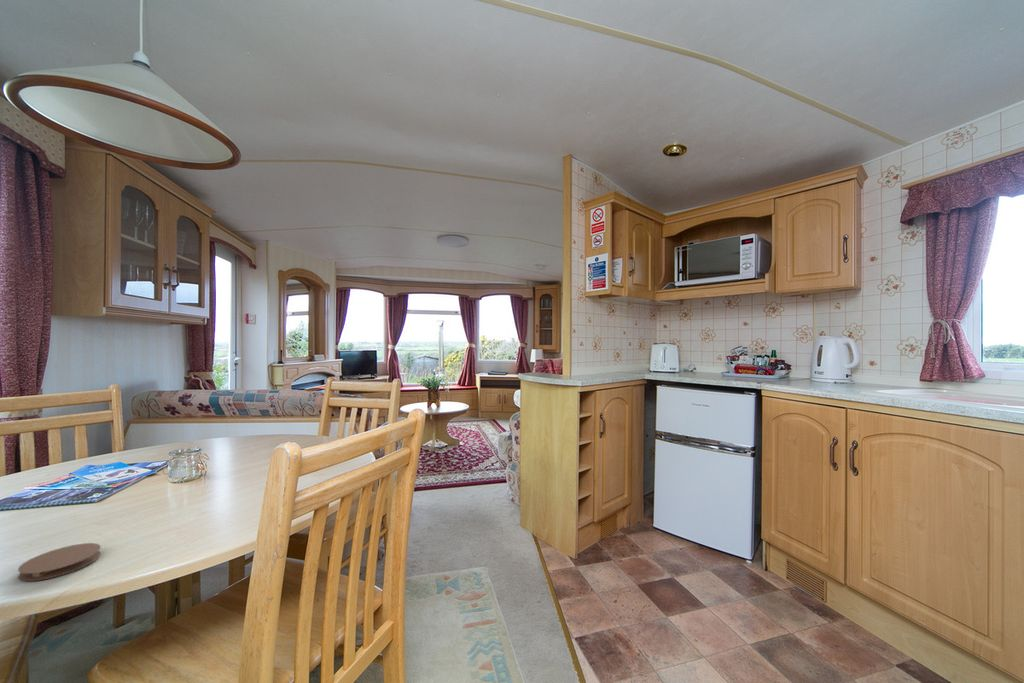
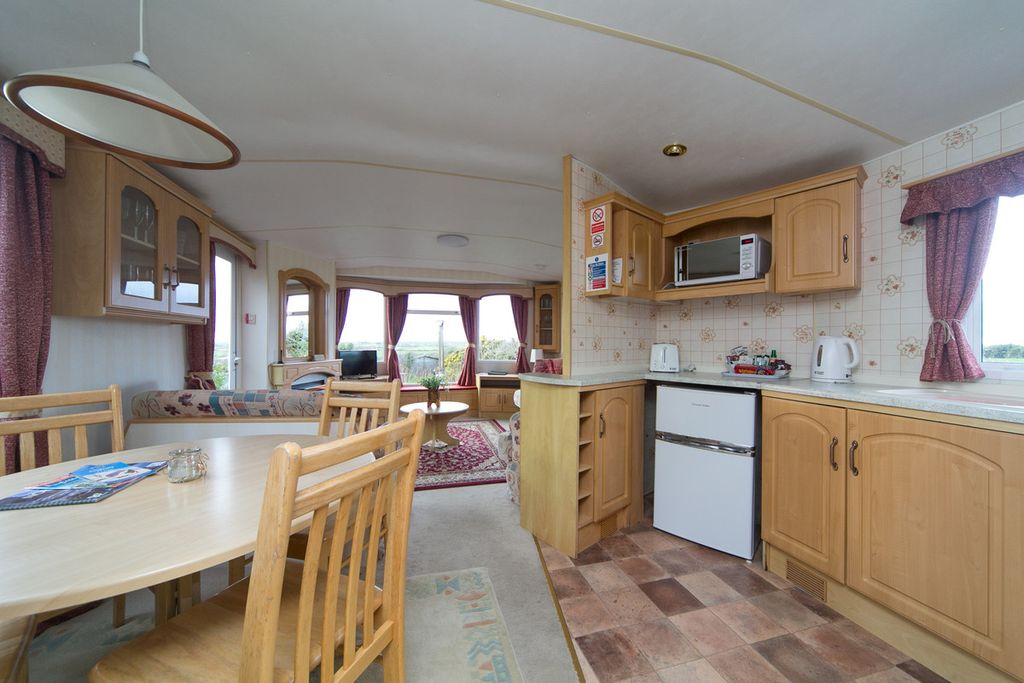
- coaster (61, 560)
